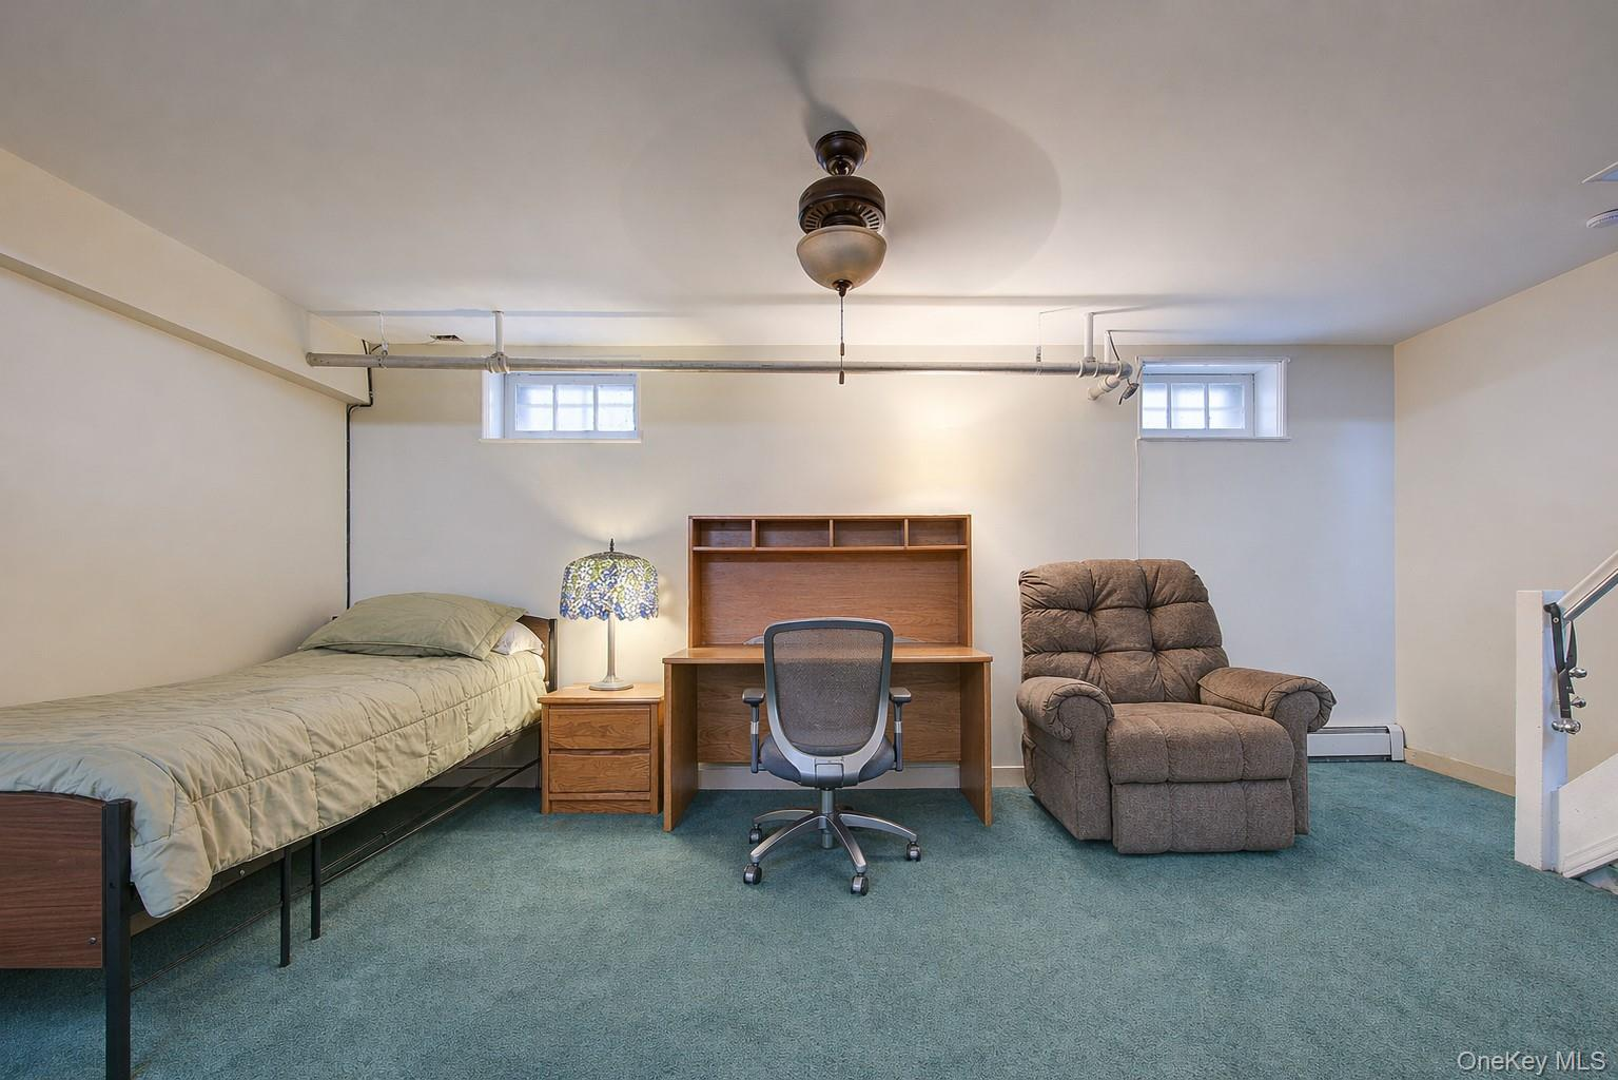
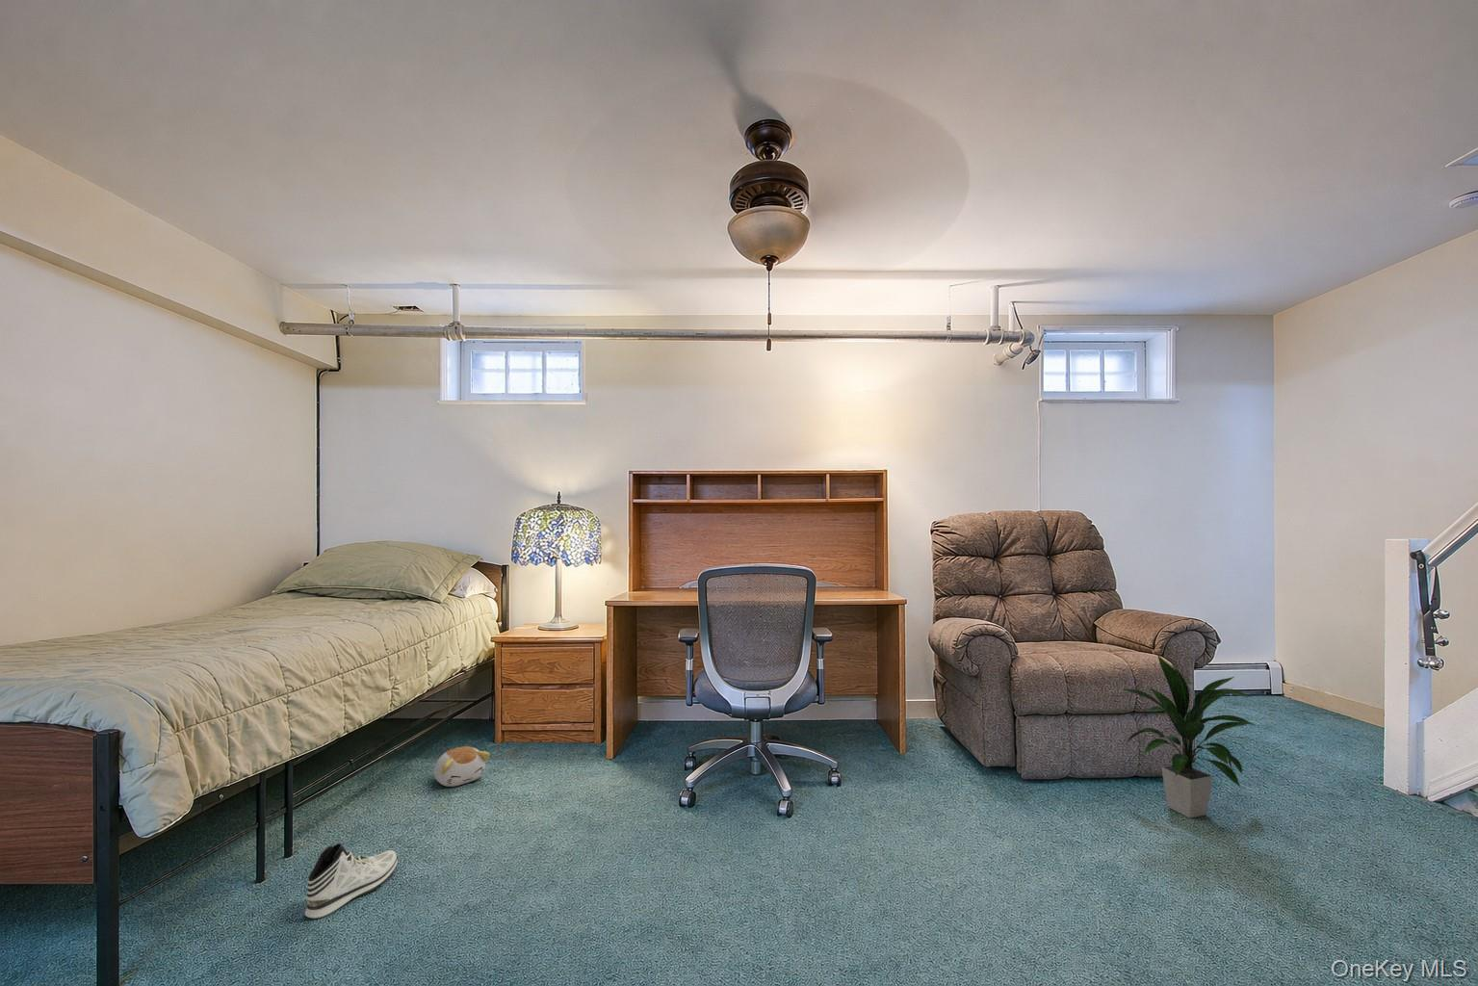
+ sneaker (355, 864)
+ indoor plant (1193, 736)
+ plush toy (458, 763)
